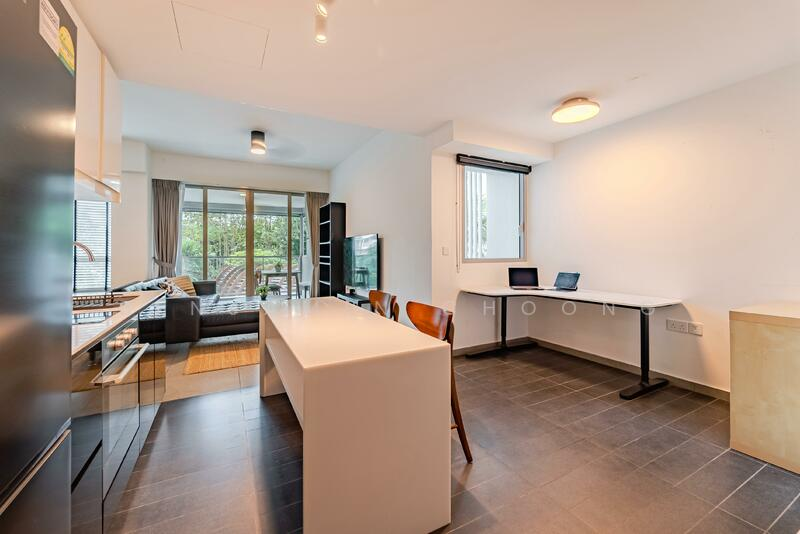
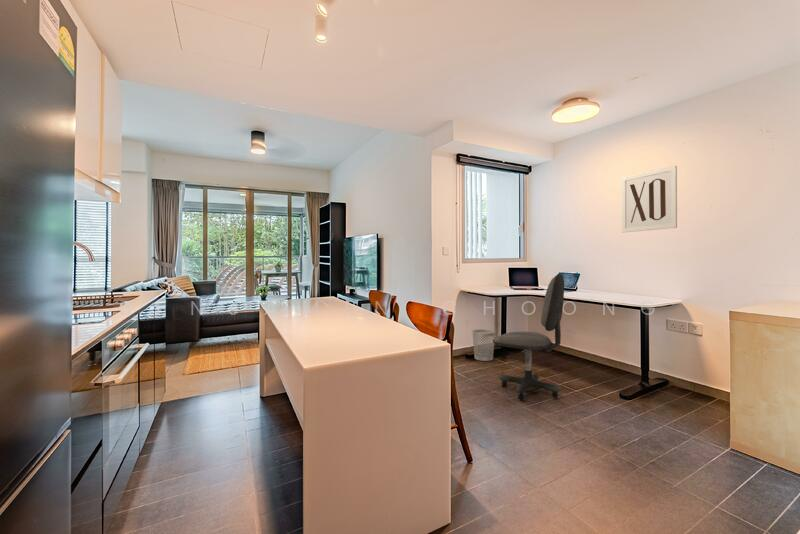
+ wall art (647, 201)
+ wastebasket (483, 344)
+ office chair (527, 332)
